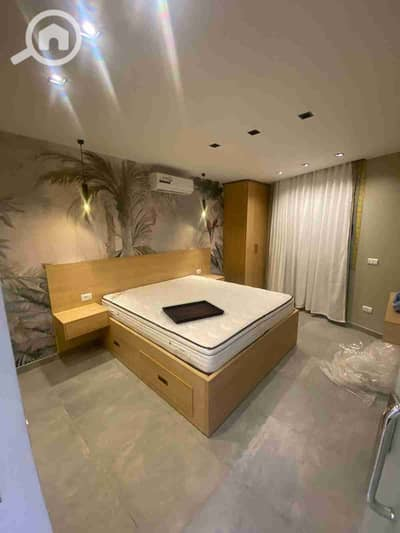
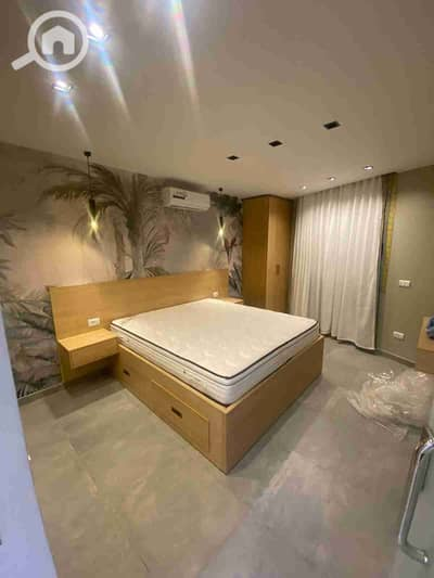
- serving tray (192, 310)
